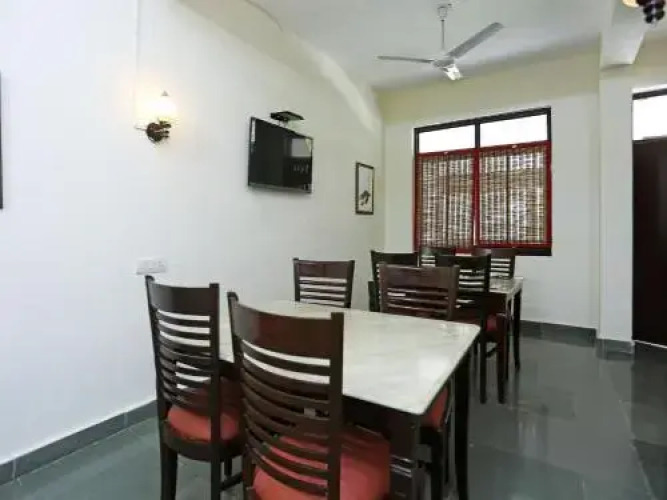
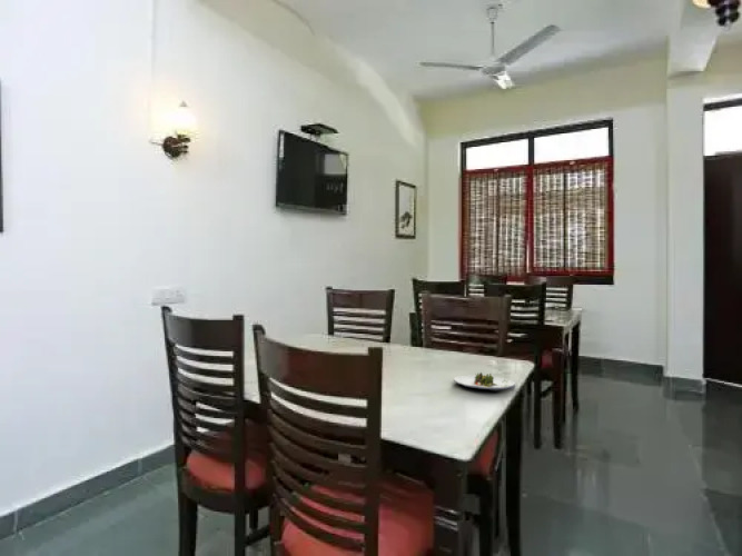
+ salad plate (484, 378)
